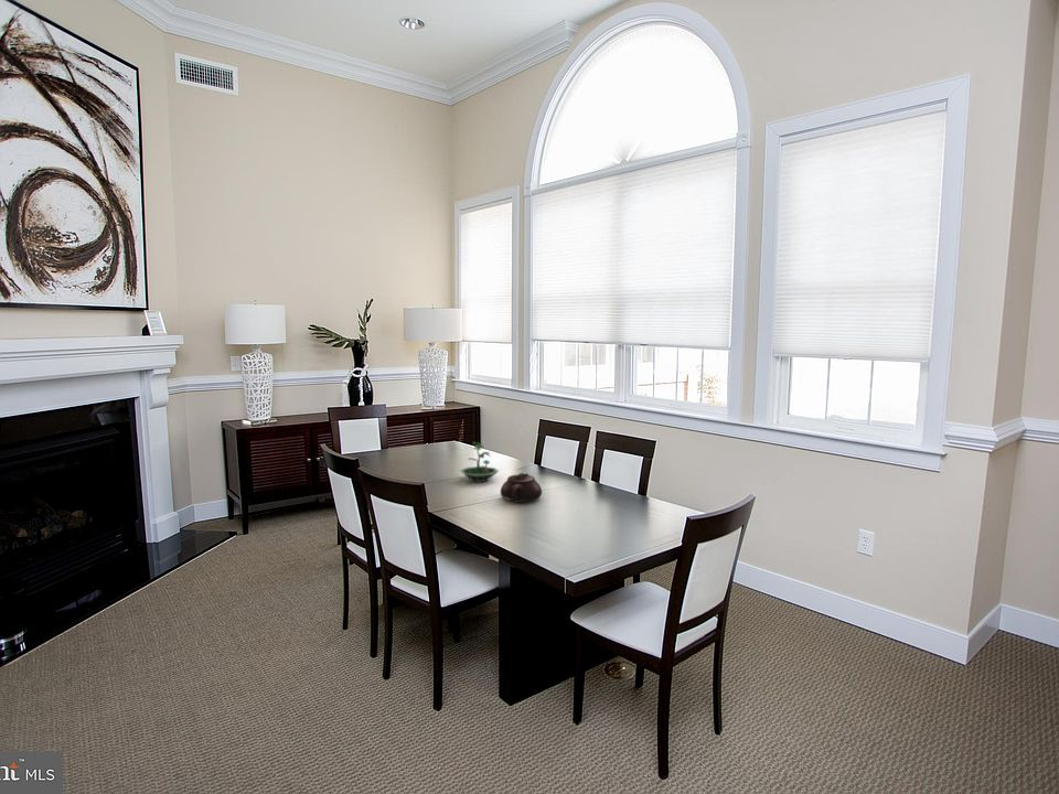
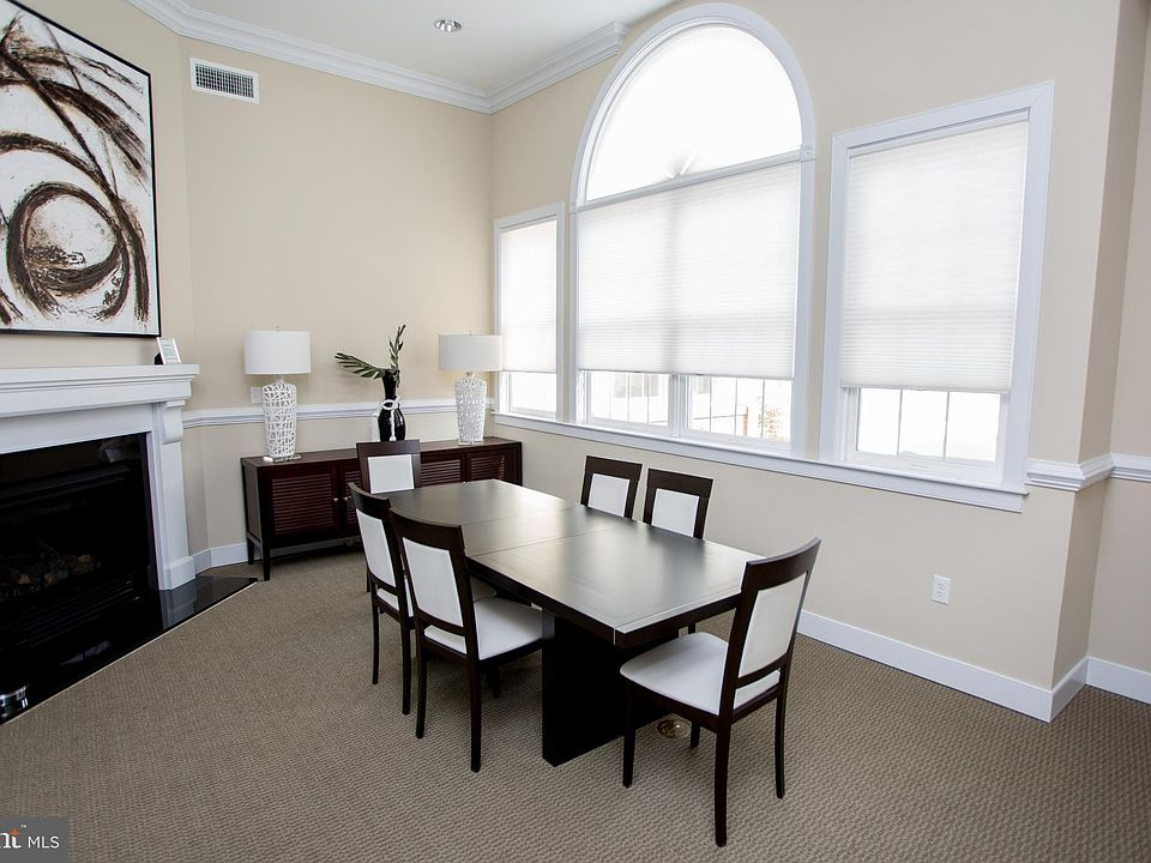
- terrarium (479, 449)
- teapot (520, 485)
